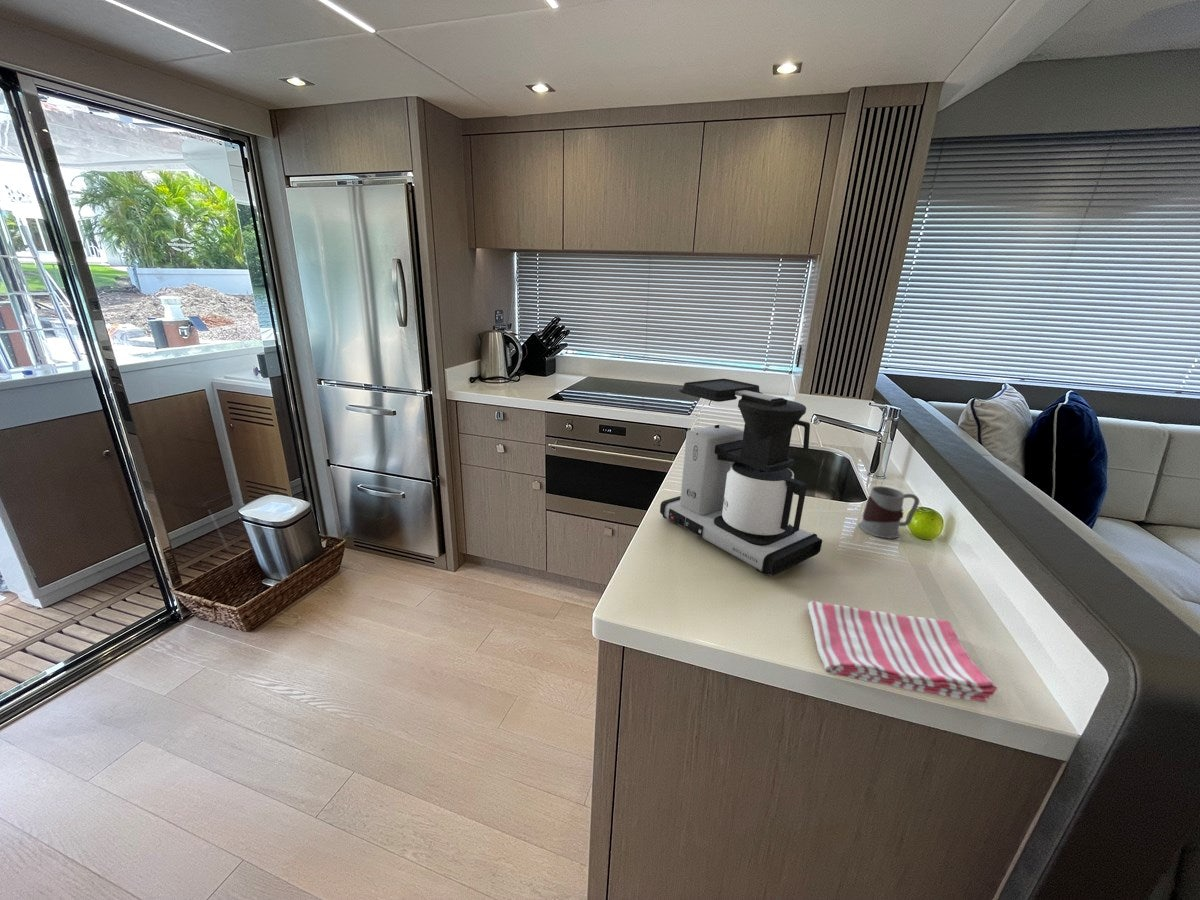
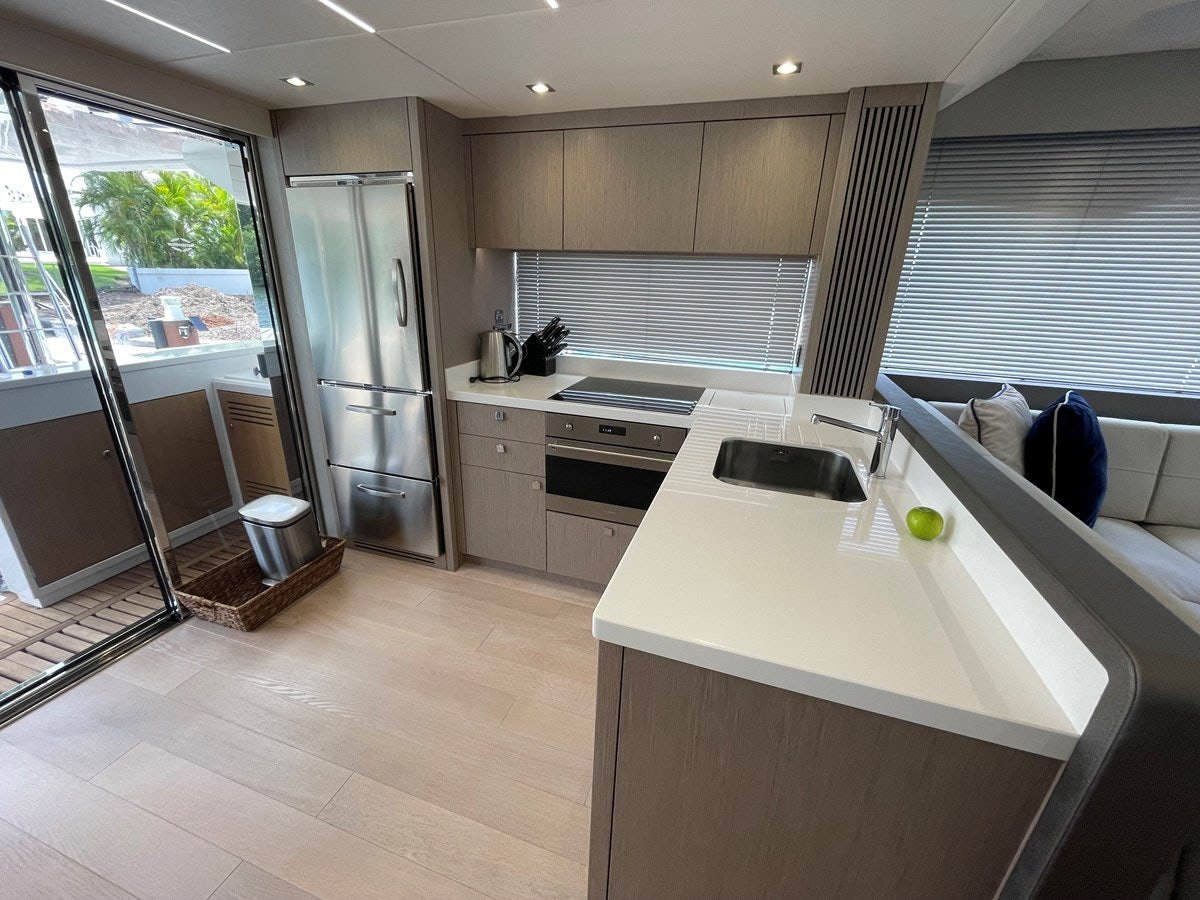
- dish towel (890, 642)
- mug (889, 511)
- coffee maker (742, 468)
